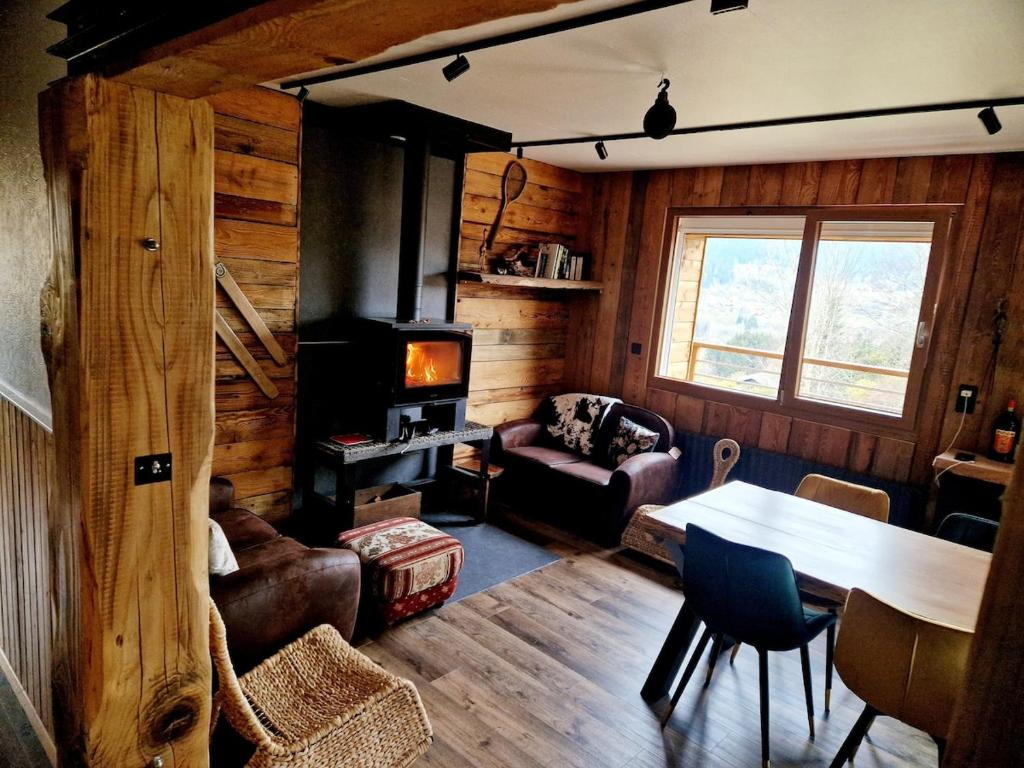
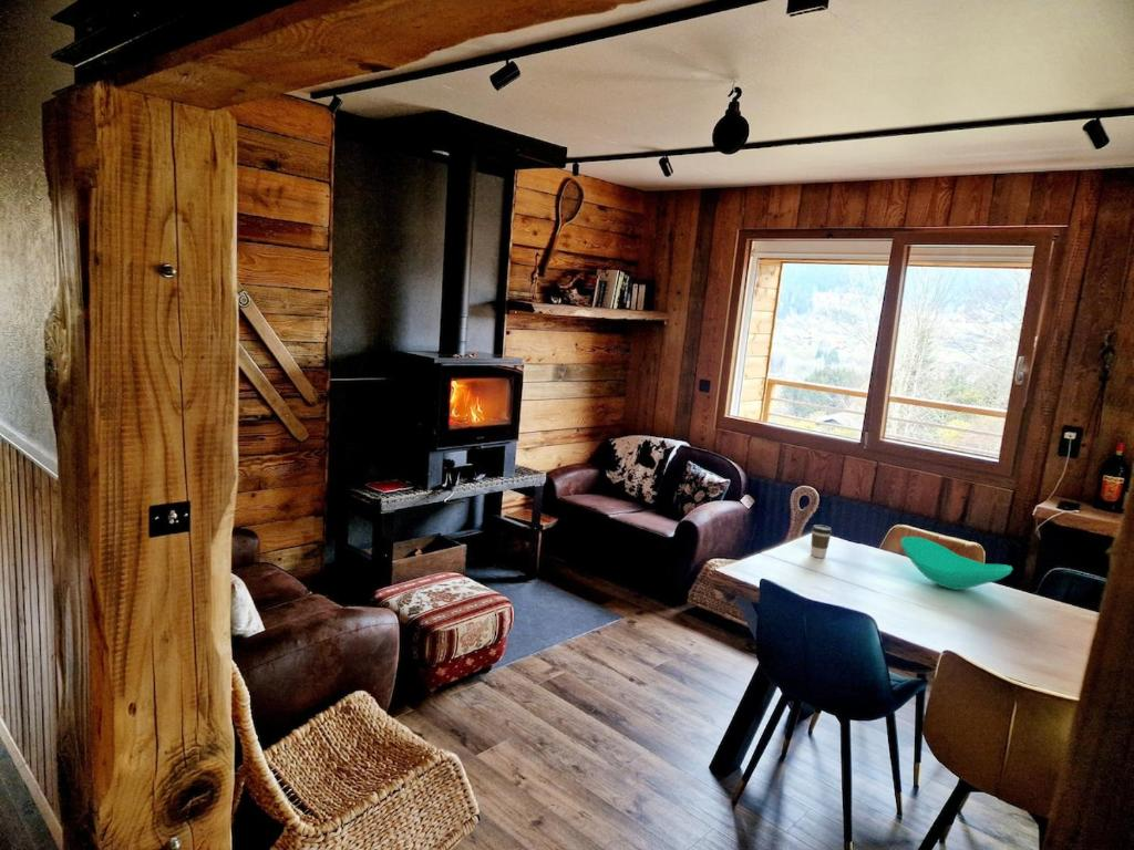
+ table top decor (951, 569)
+ coffee cup (819, 541)
